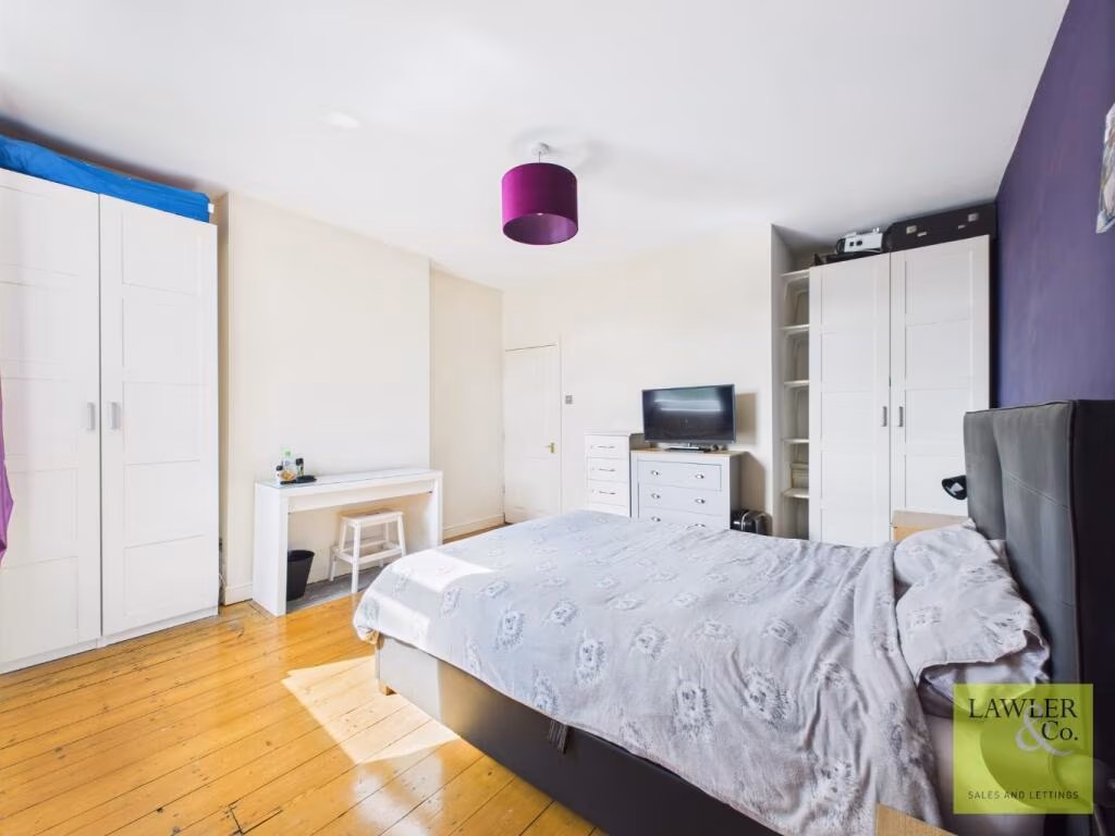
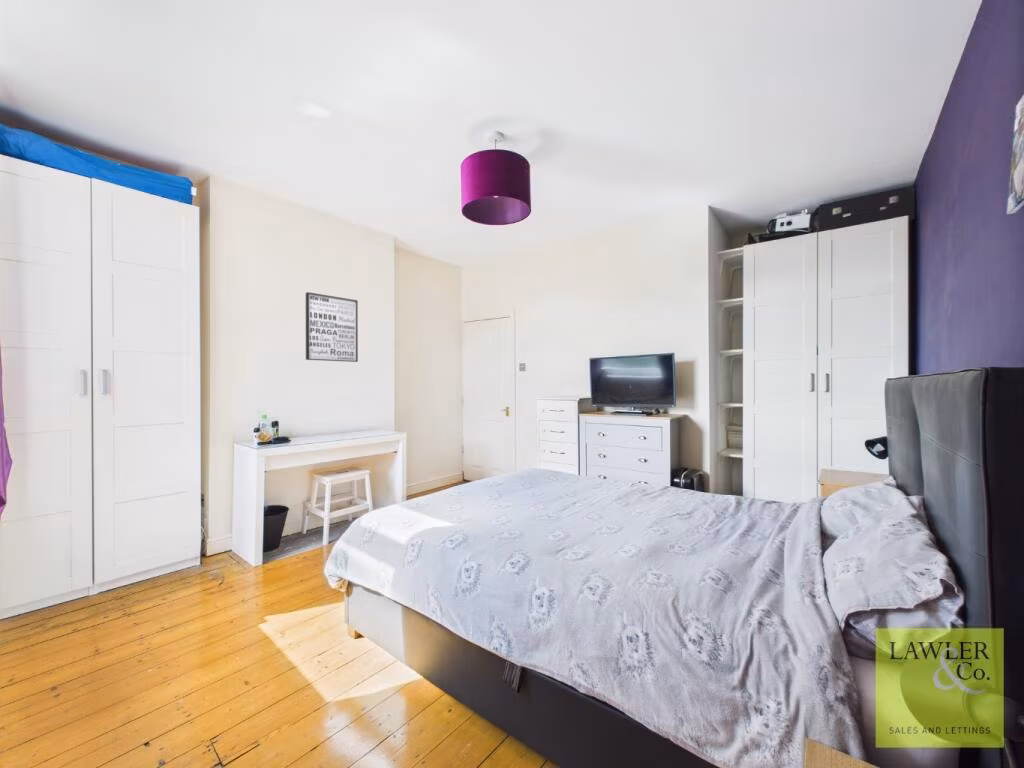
+ wall art (332, 328)
